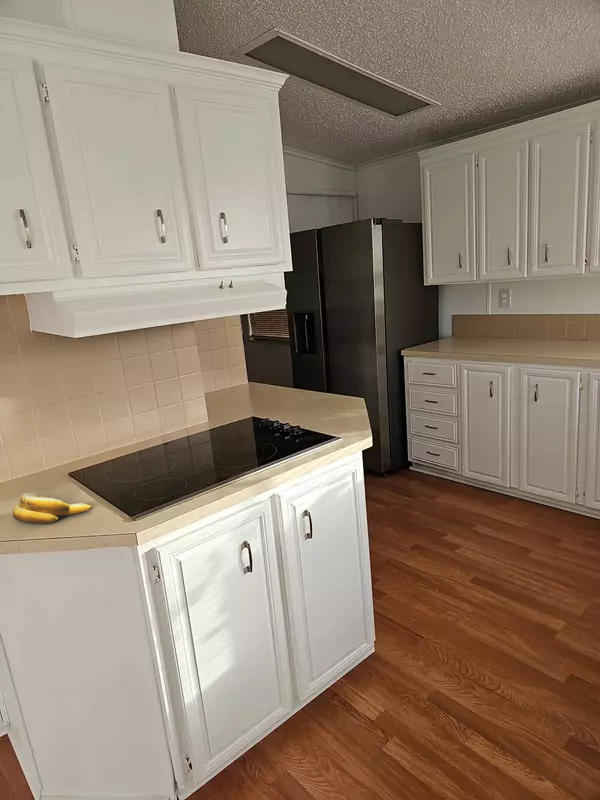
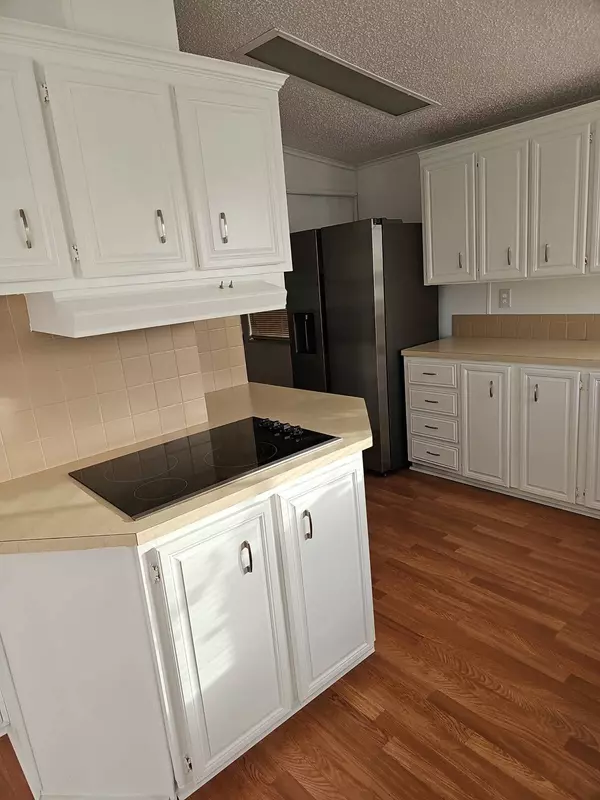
- banana (50, 500)
